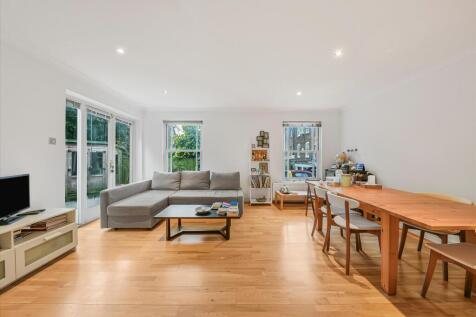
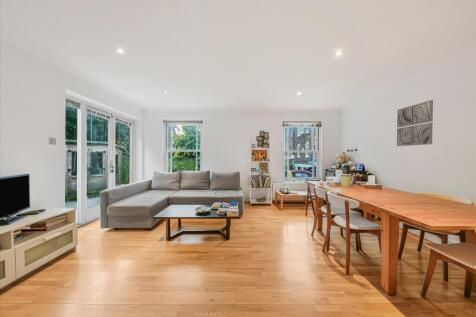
+ wall art (413, 124)
